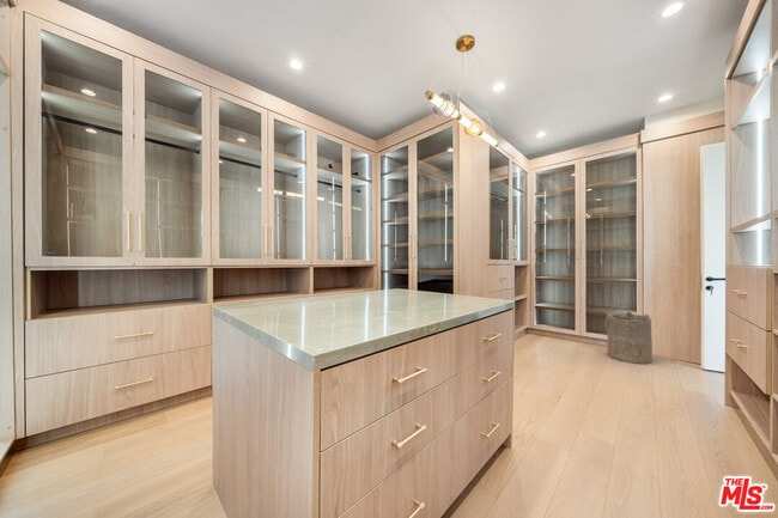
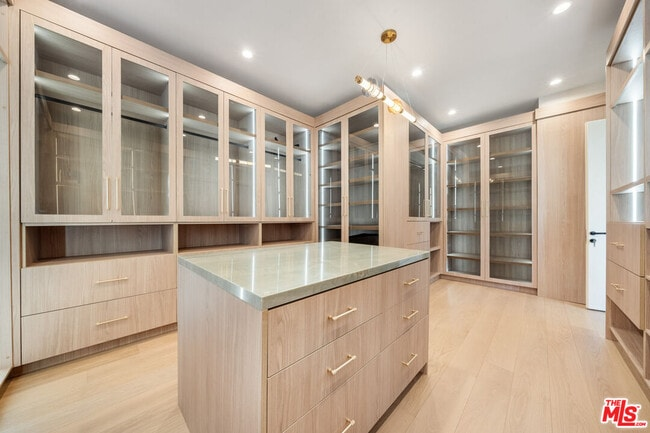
- laundry hamper (626, 334)
